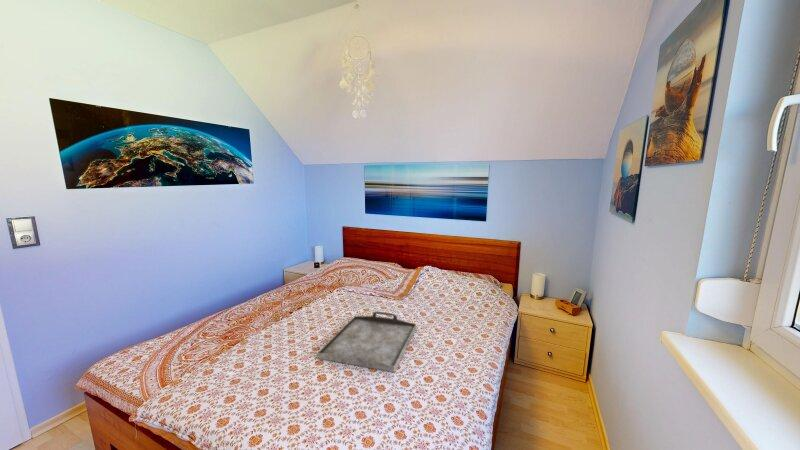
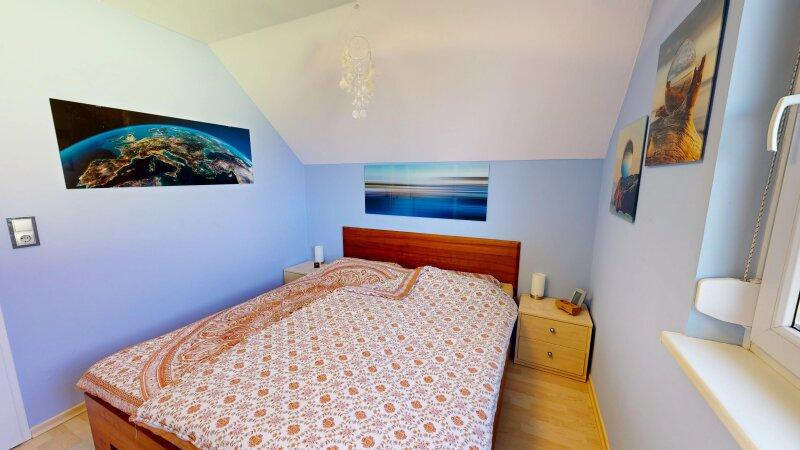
- serving tray (371, 335)
